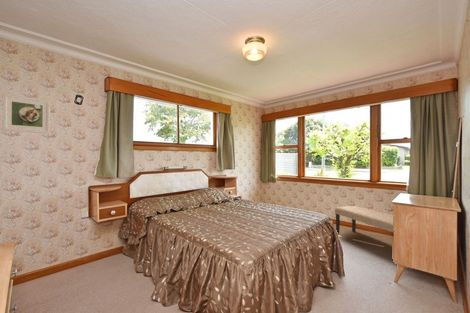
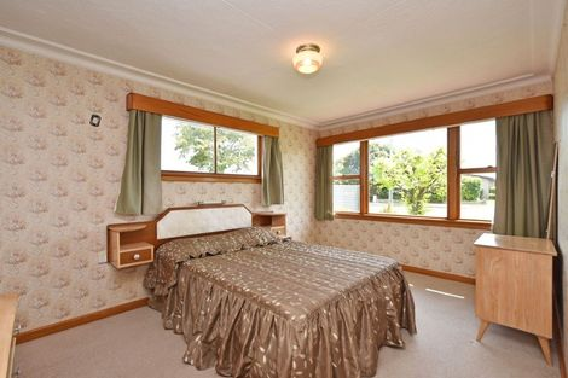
- bench (372, 225)
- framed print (27, 114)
